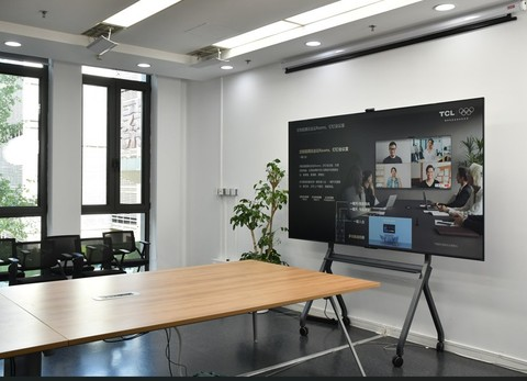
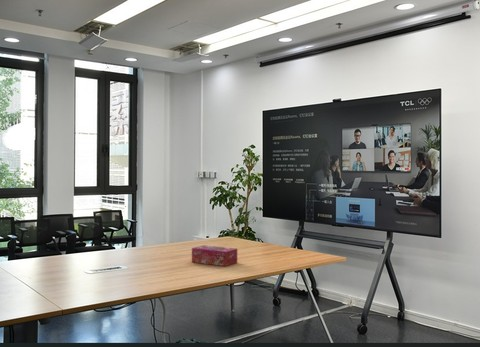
+ tissue box (214, 255)
